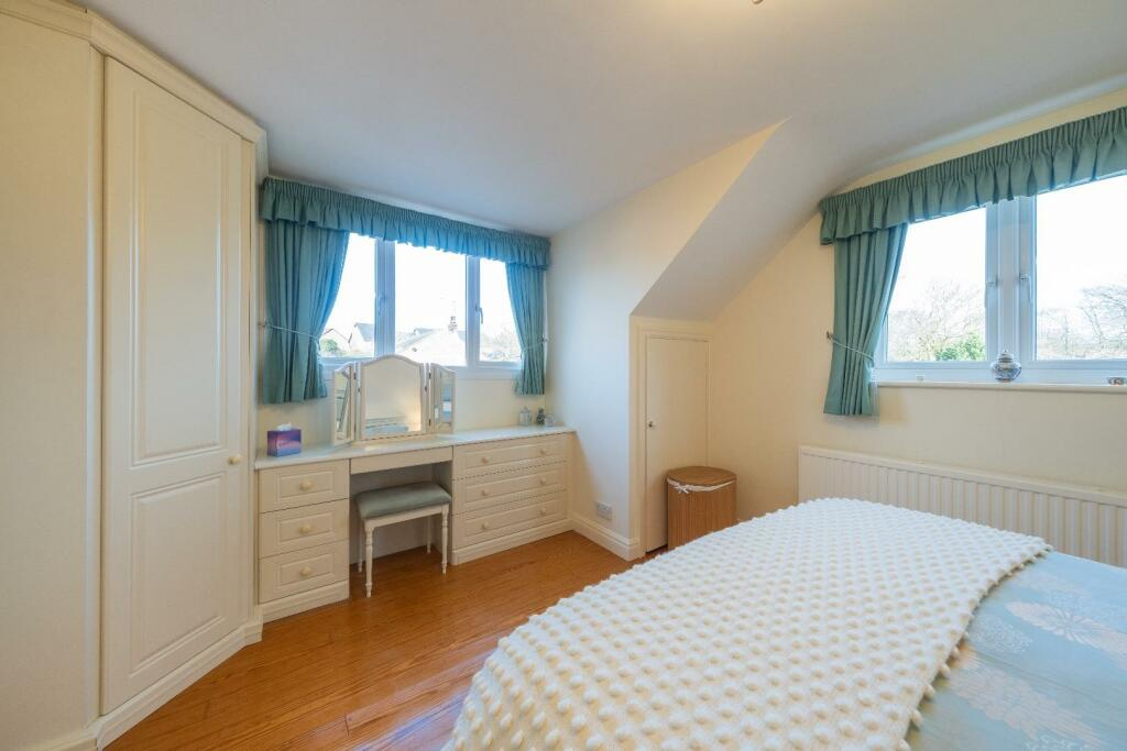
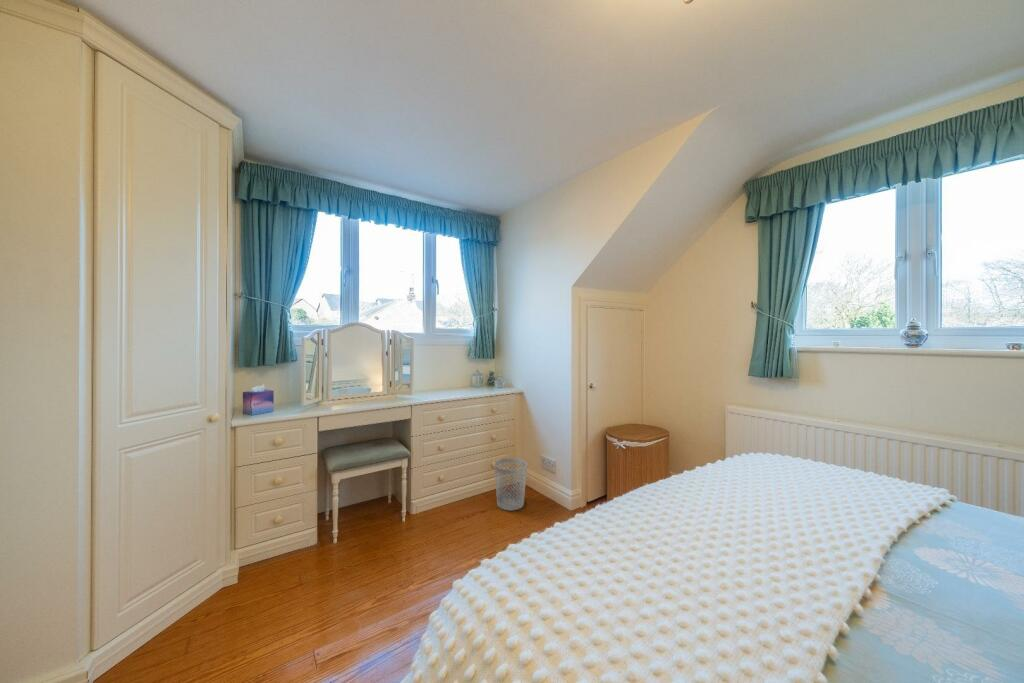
+ wastebasket (510, 483)
